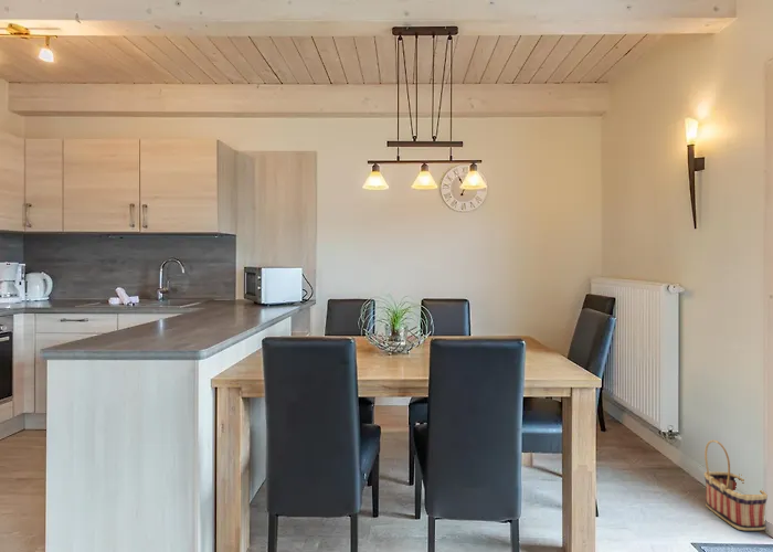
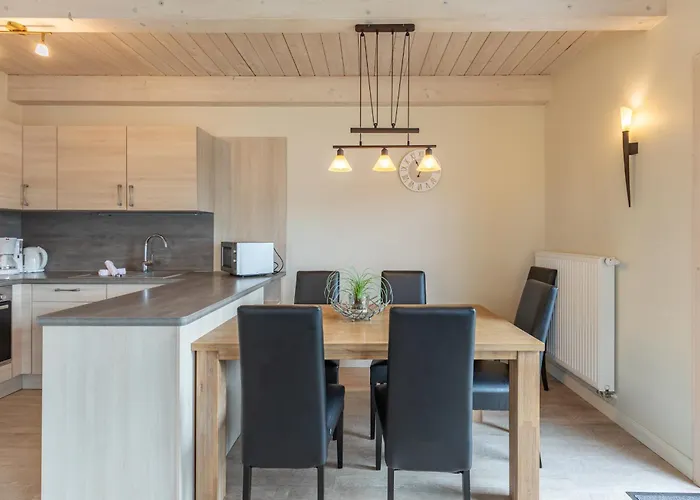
- basket (733, 479)
